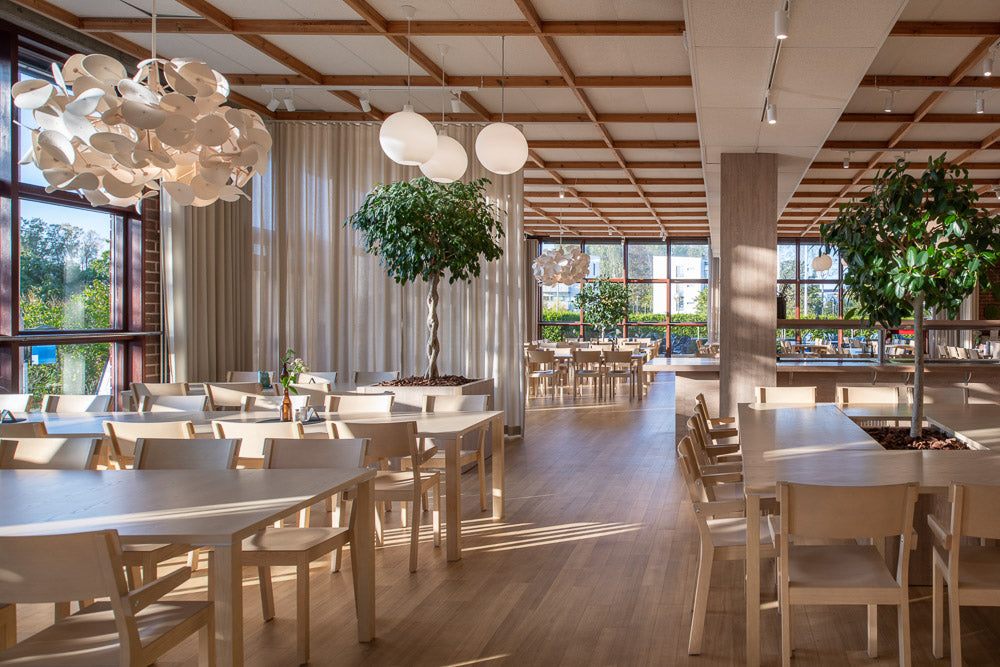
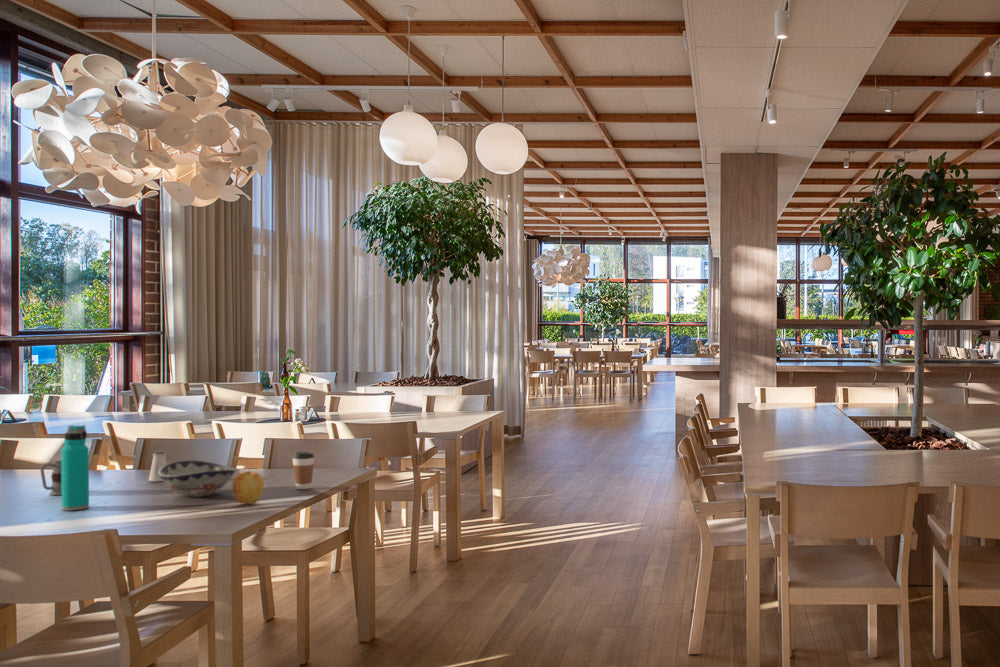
+ saltshaker (159, 465)
+ coffee cup (303, 470)
+ water bottle (75, 466)
+ mug (60, 477)
+ apple (248, 487)
+ decorative bowl (197, 479)
